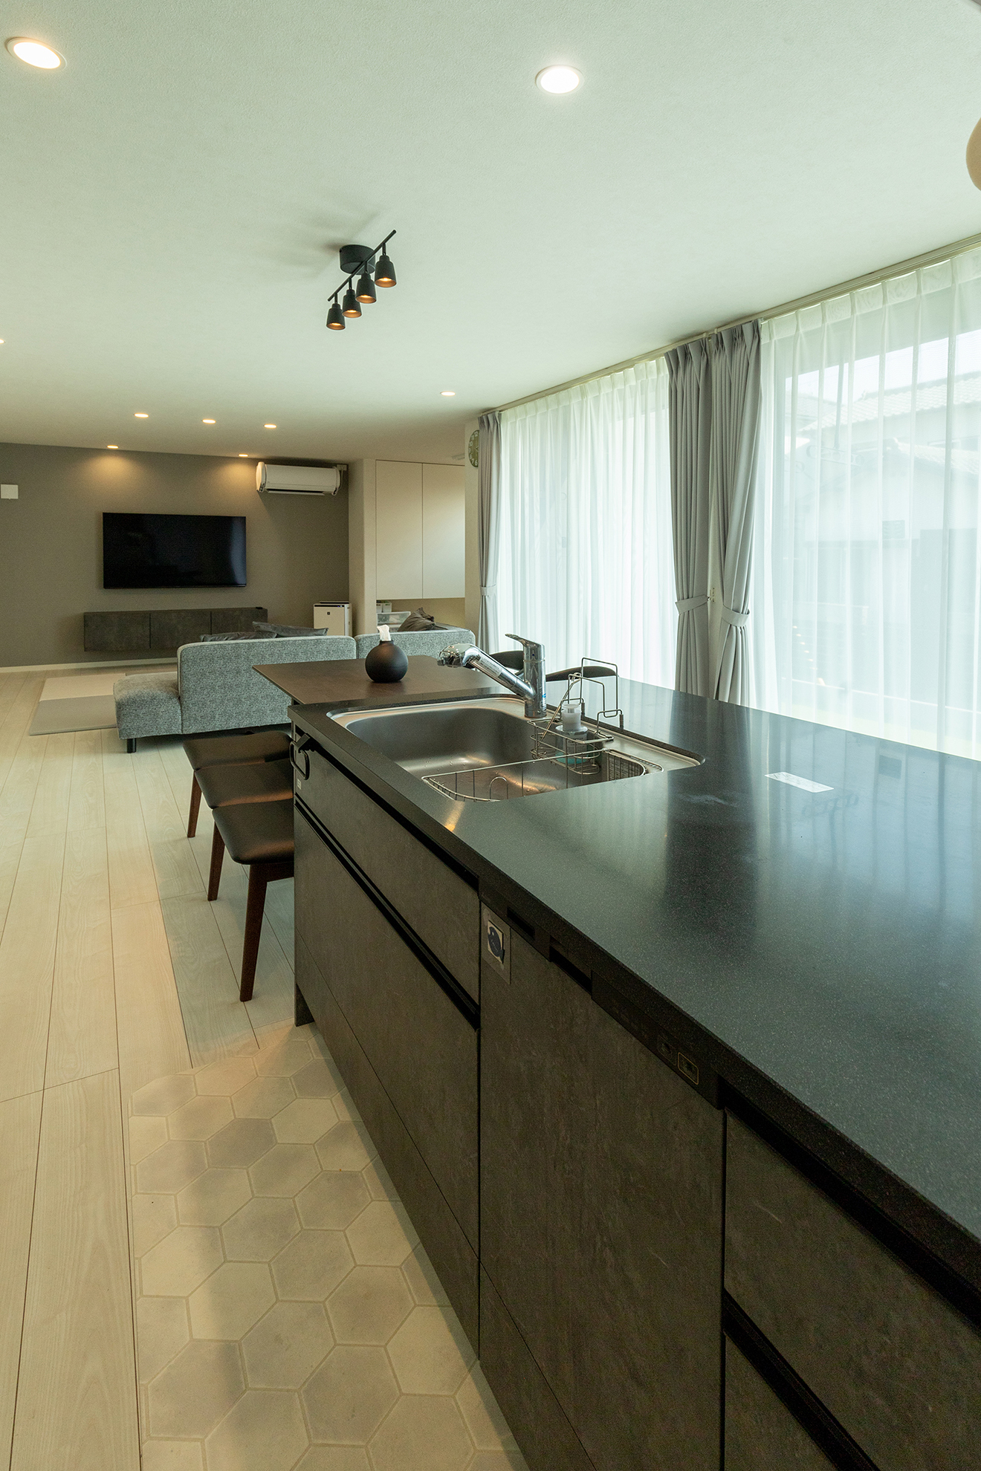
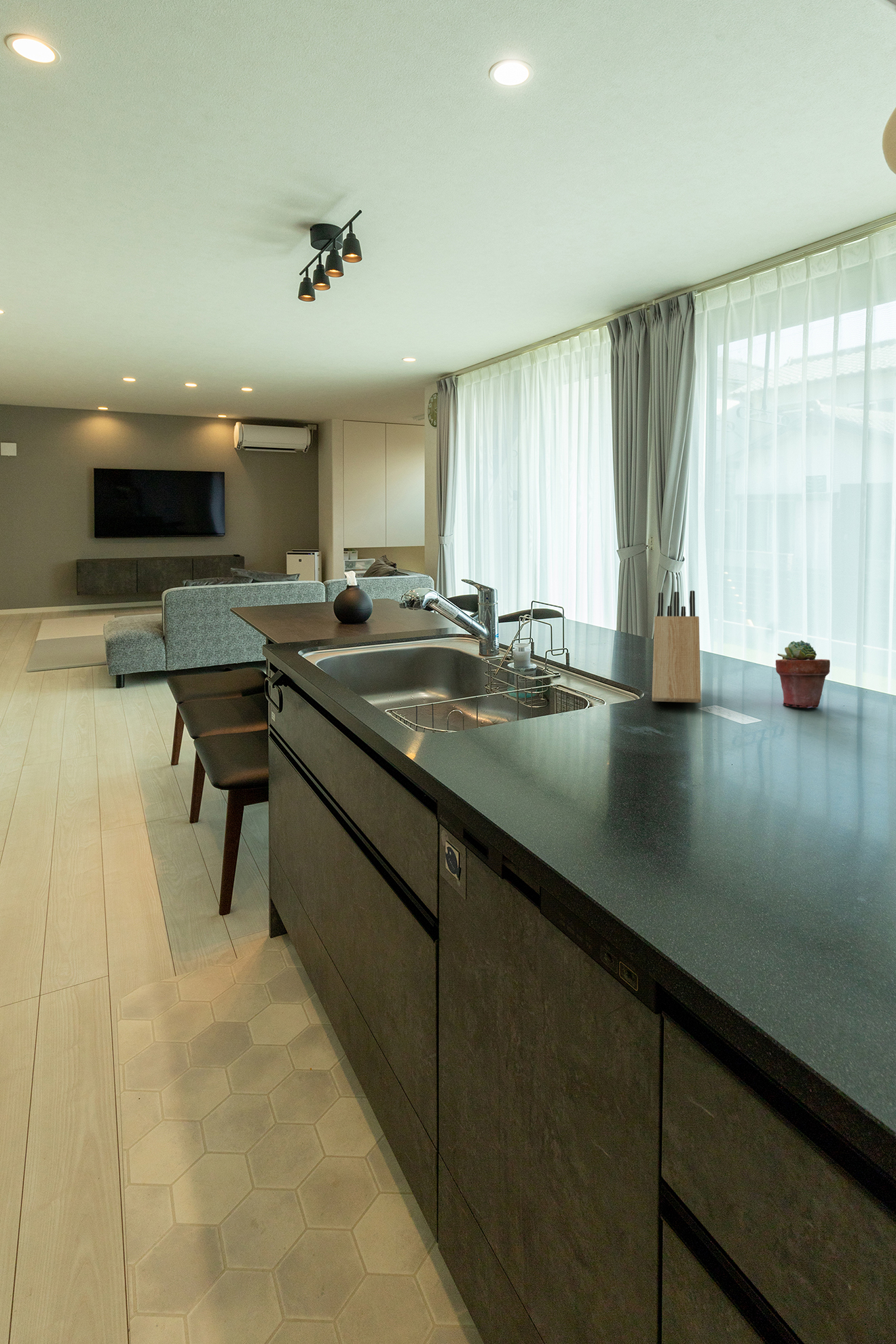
+ knife block (676, 642)
+ potted succulent (802, 673)
